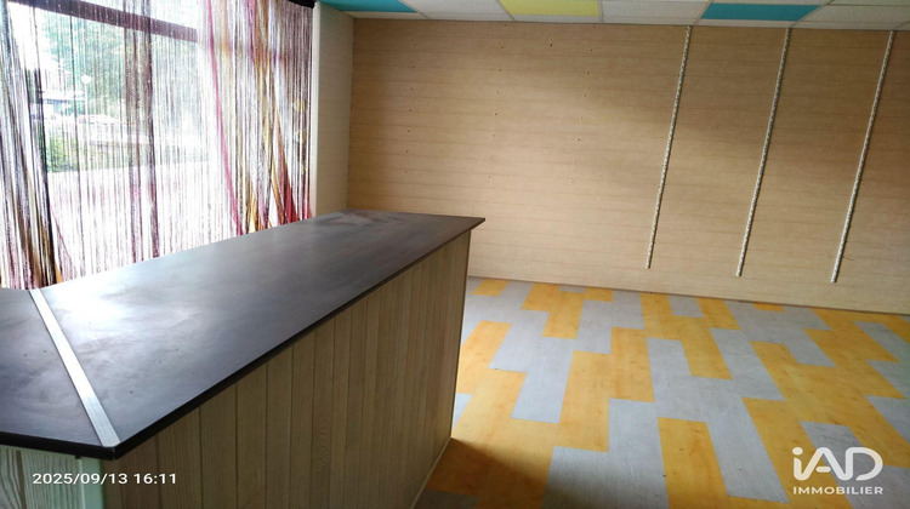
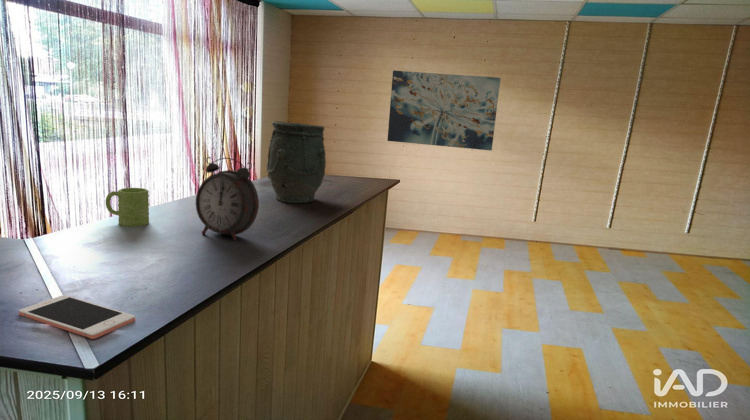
+ vase (296, 161)
+ wall art (442, 110)
+ mug (127, 206)
+ alarm clock (225, 197)
+ cell phone (77, 315)
